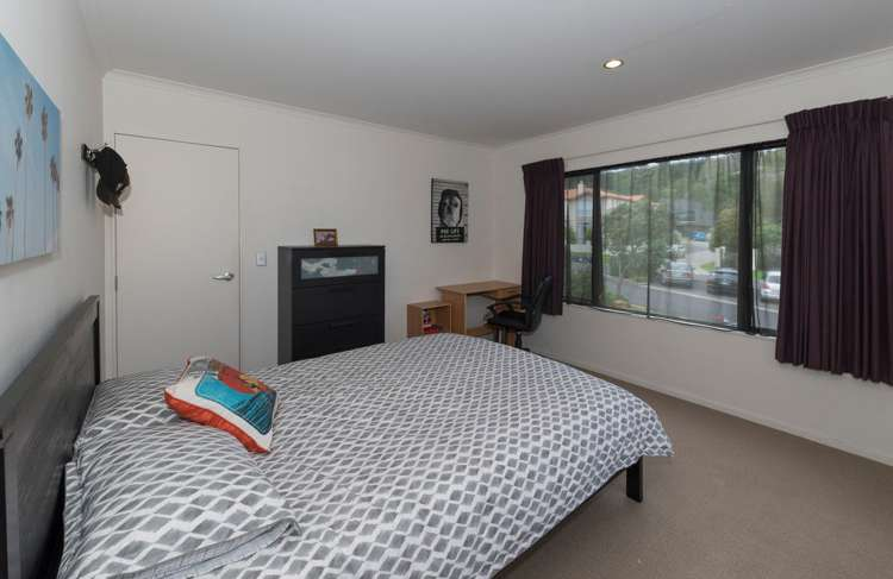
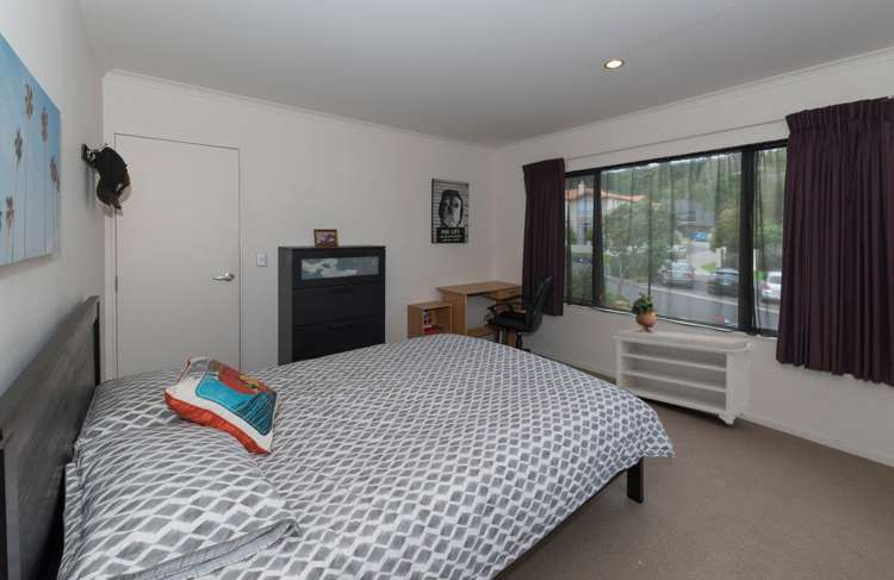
+ potted plant (642, 311)
+ bench (678, 369)
